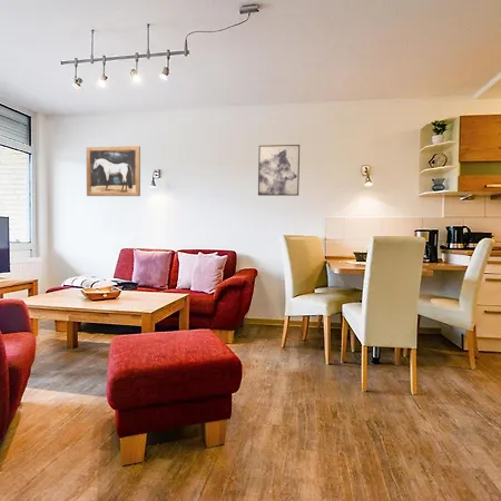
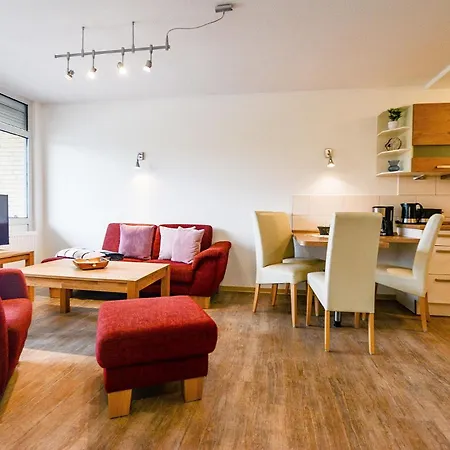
- wall art (112, 171)
- wall art (278, 170)
